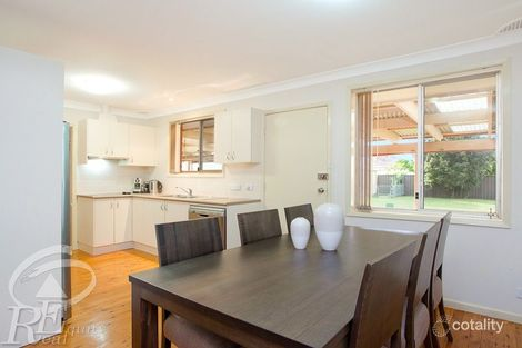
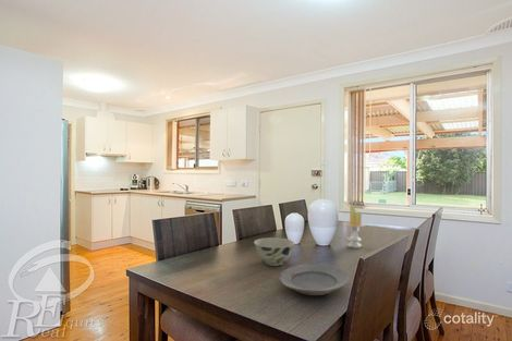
+ candle (354, 226)
+ plate (313, 281)
+ bowl (273, 252)
